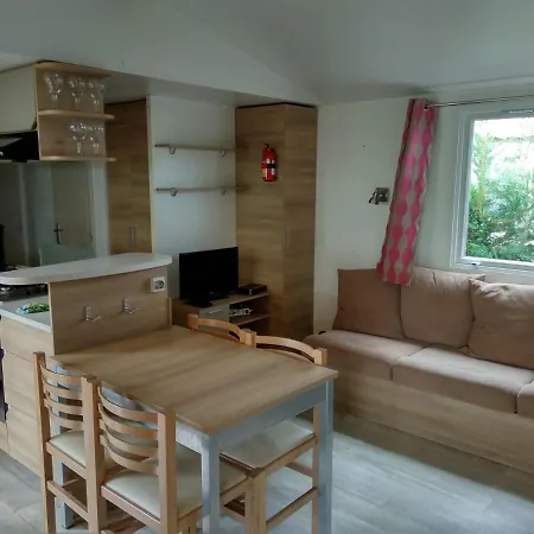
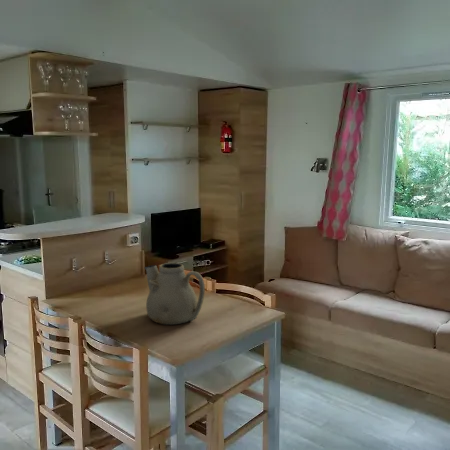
+ teapot (174, 291)
